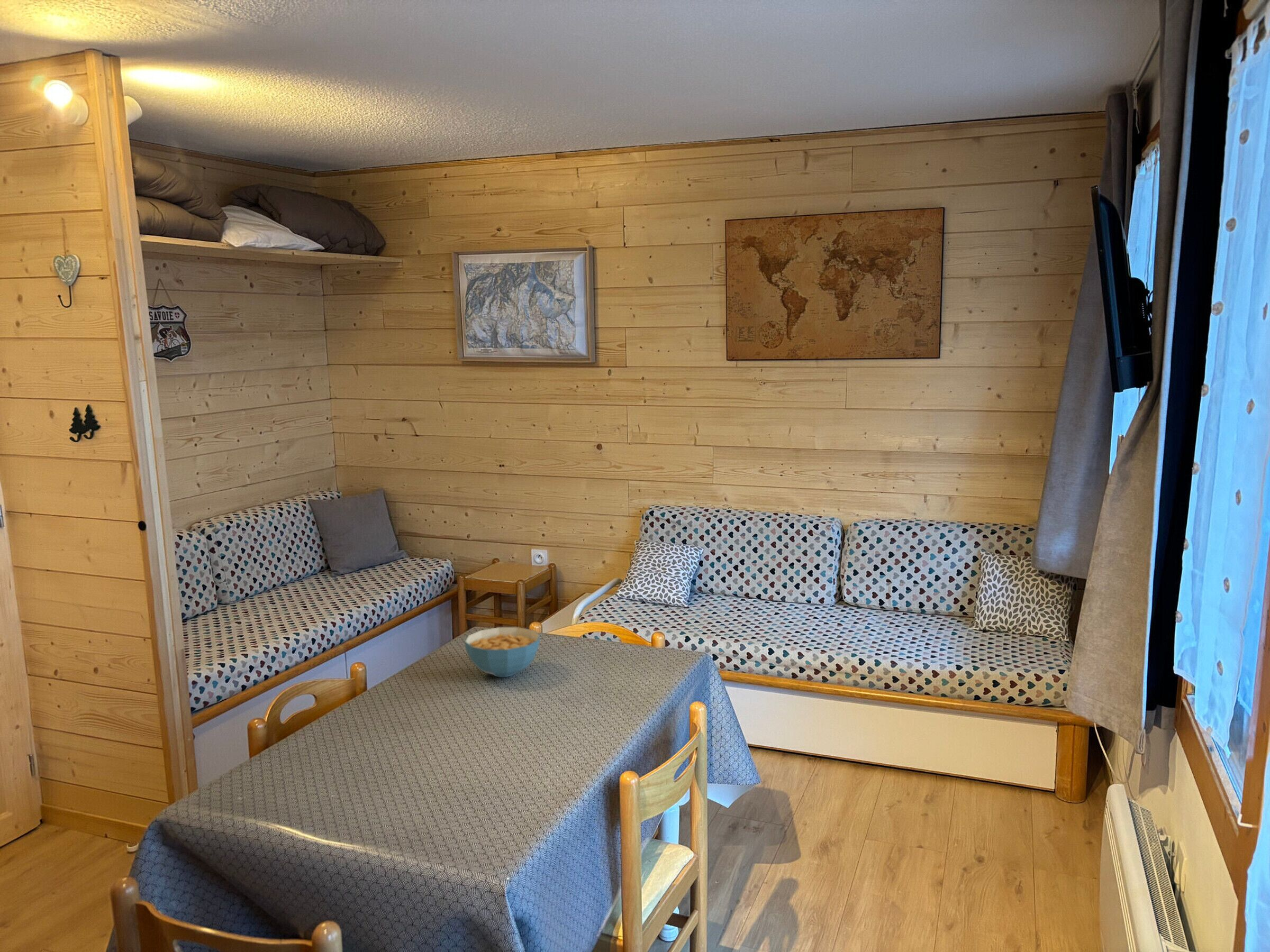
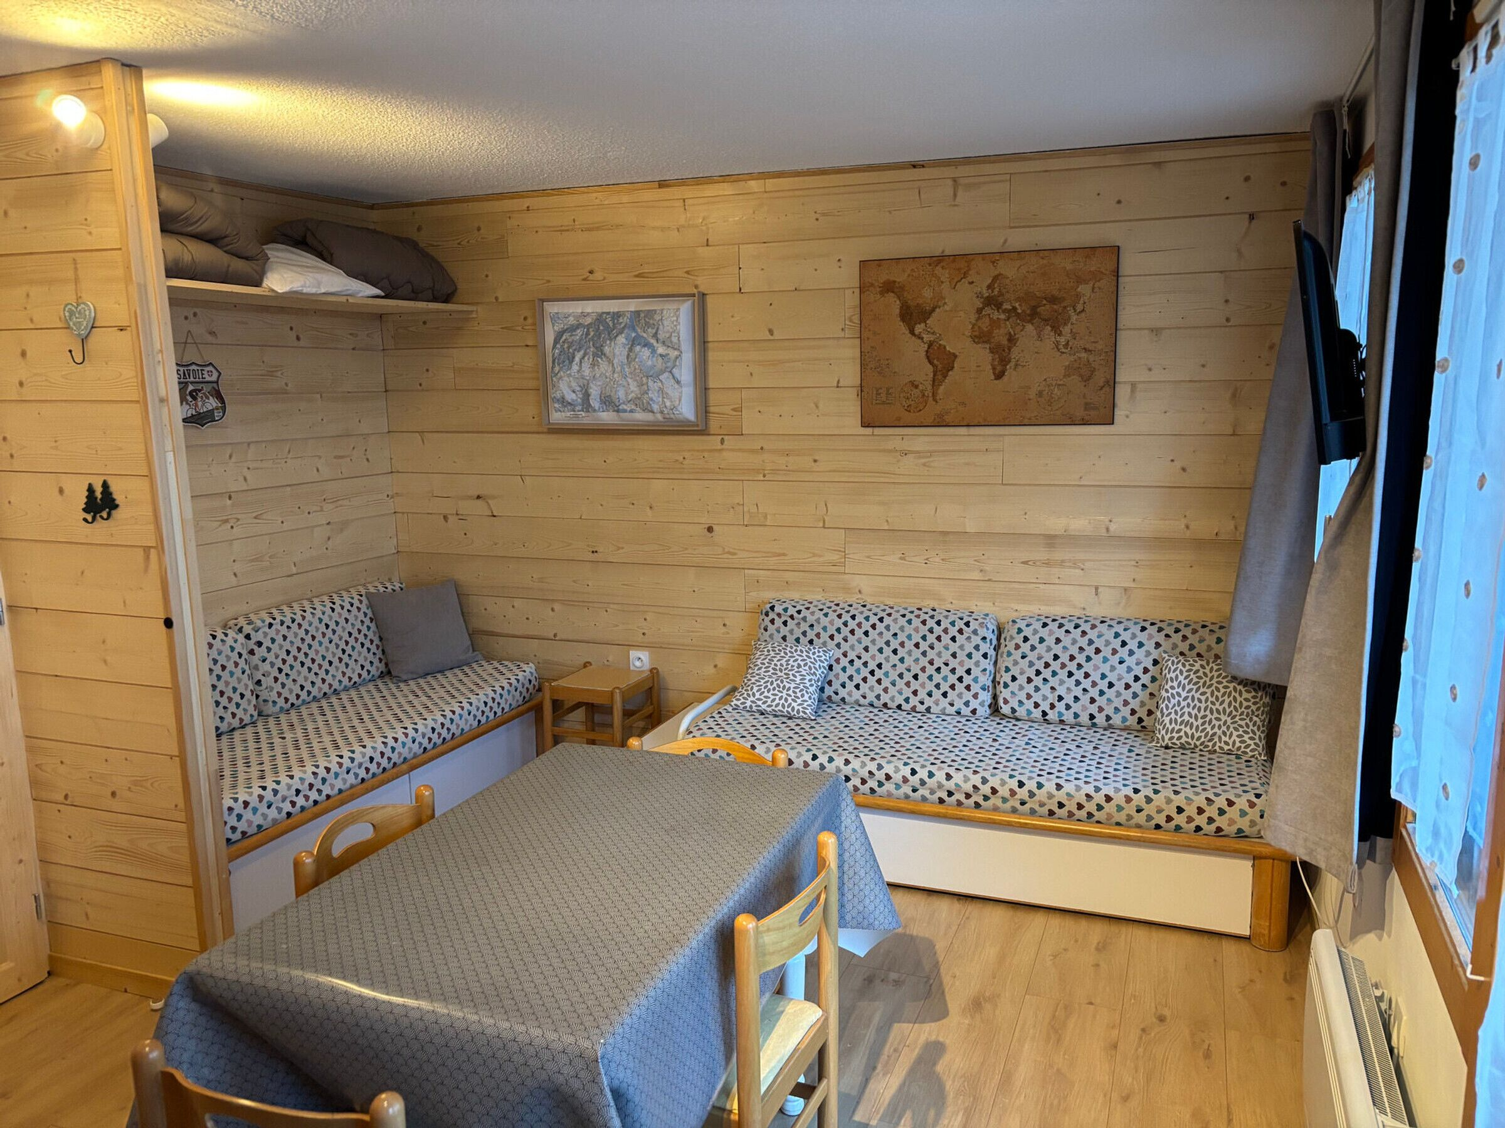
- cereal bowl (503, 655)
